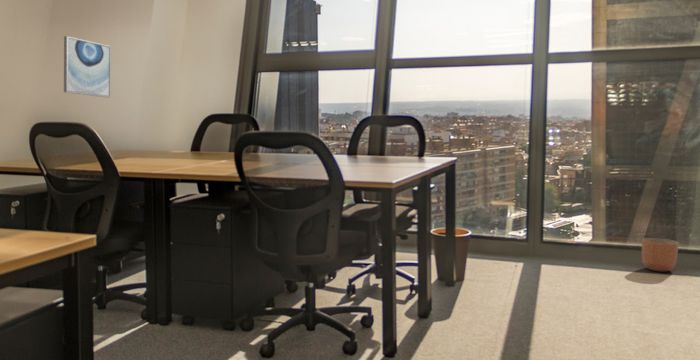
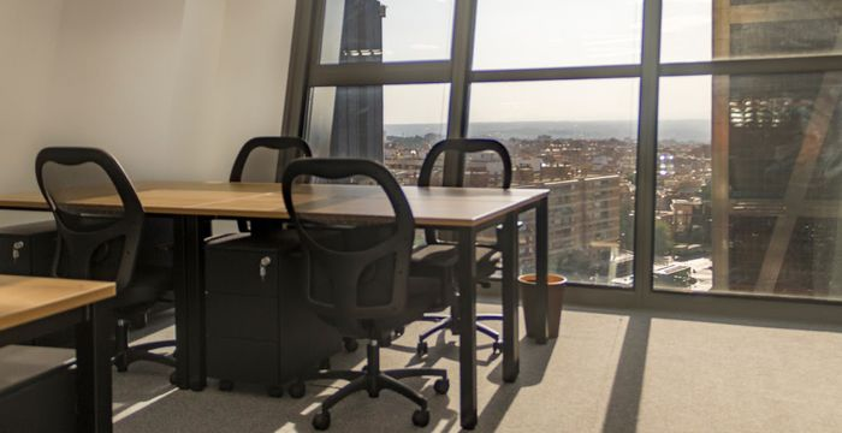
- planter (659, 255)
- wall art (88, 68)
